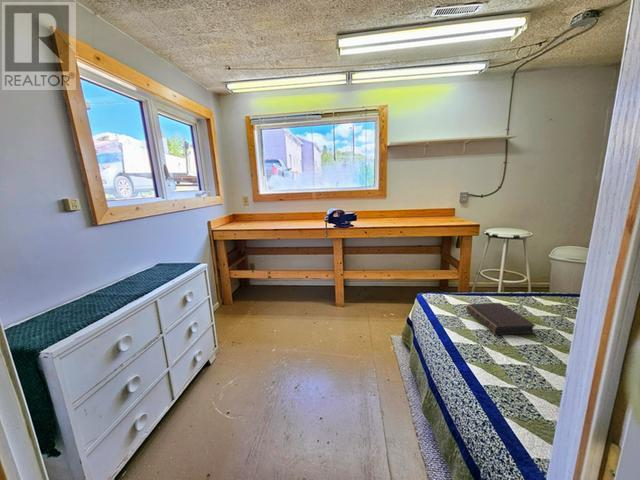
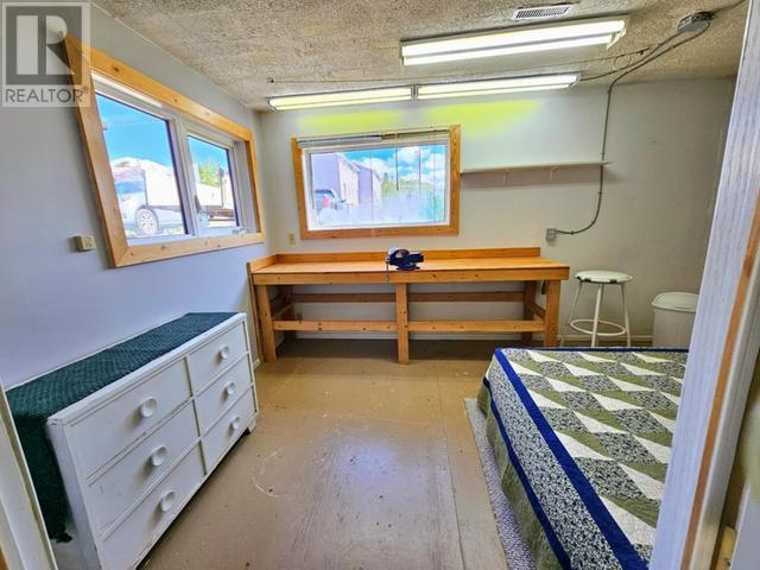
- book (497, 317)
